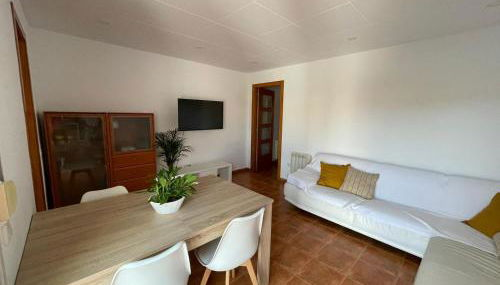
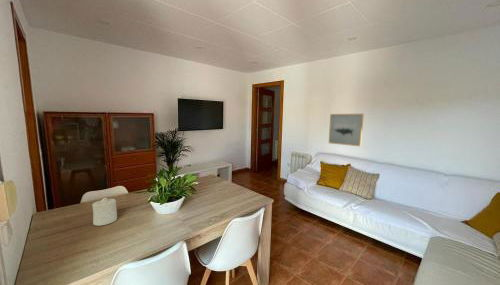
+ candle (104, 209)
+ wall art (345, 129)
